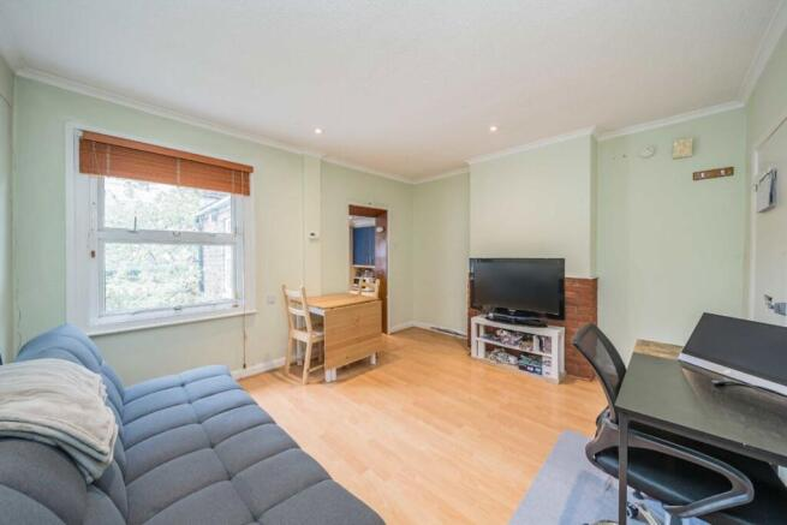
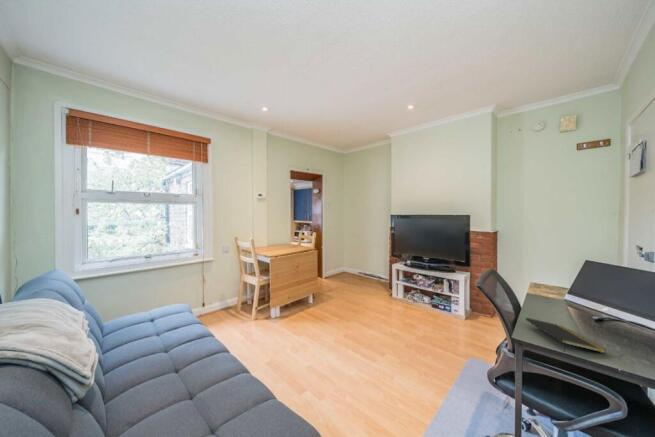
+ notepad (561, 333)
